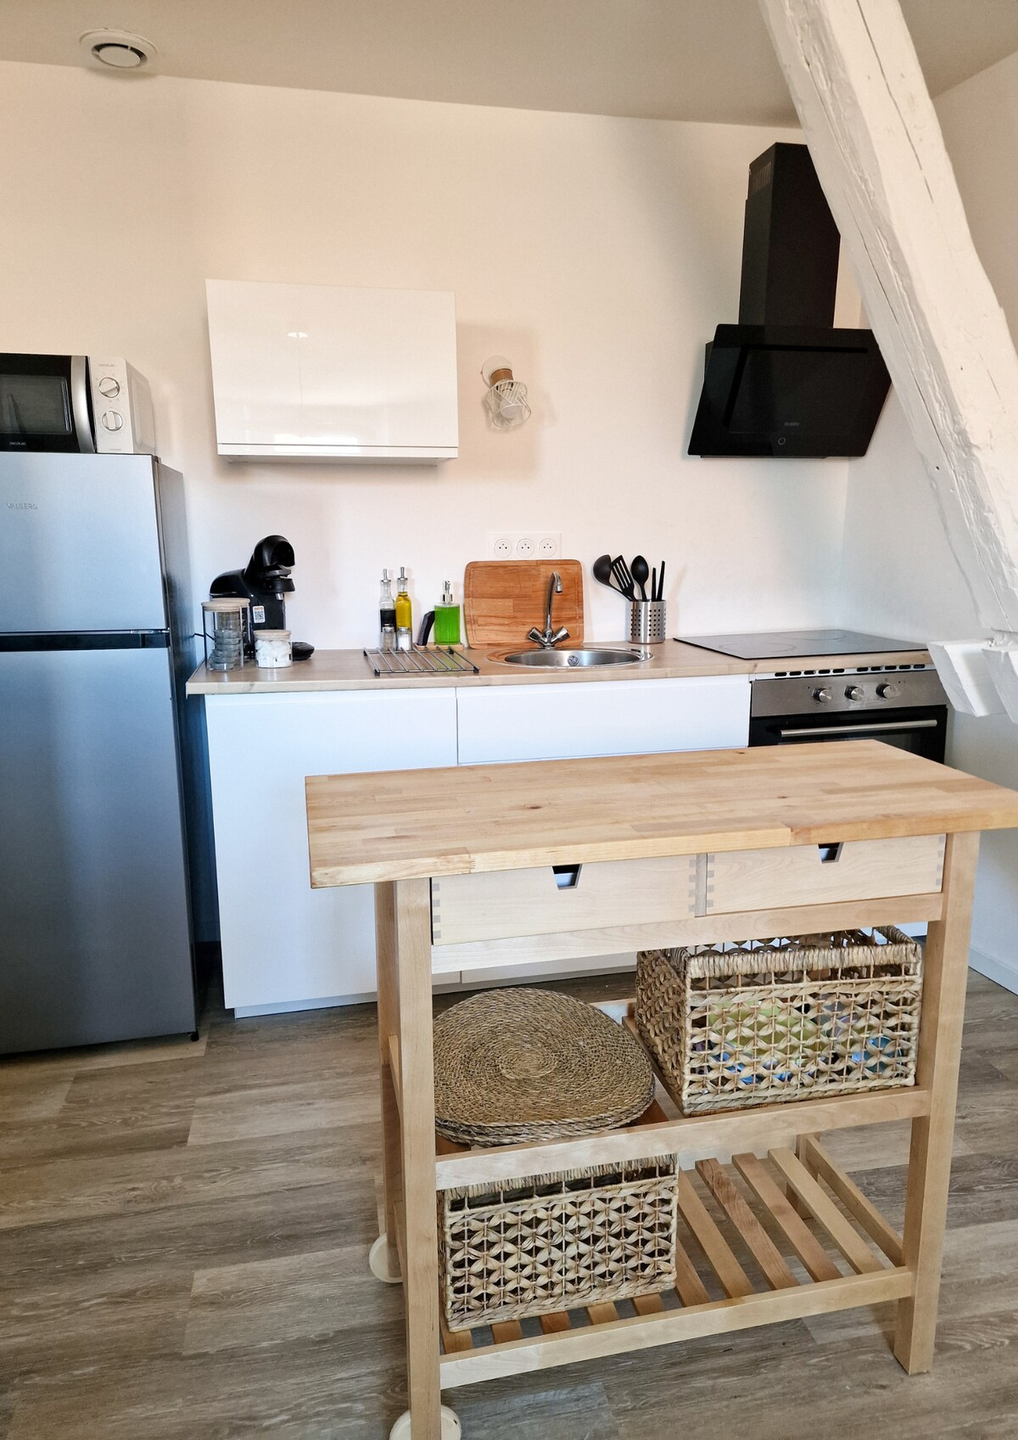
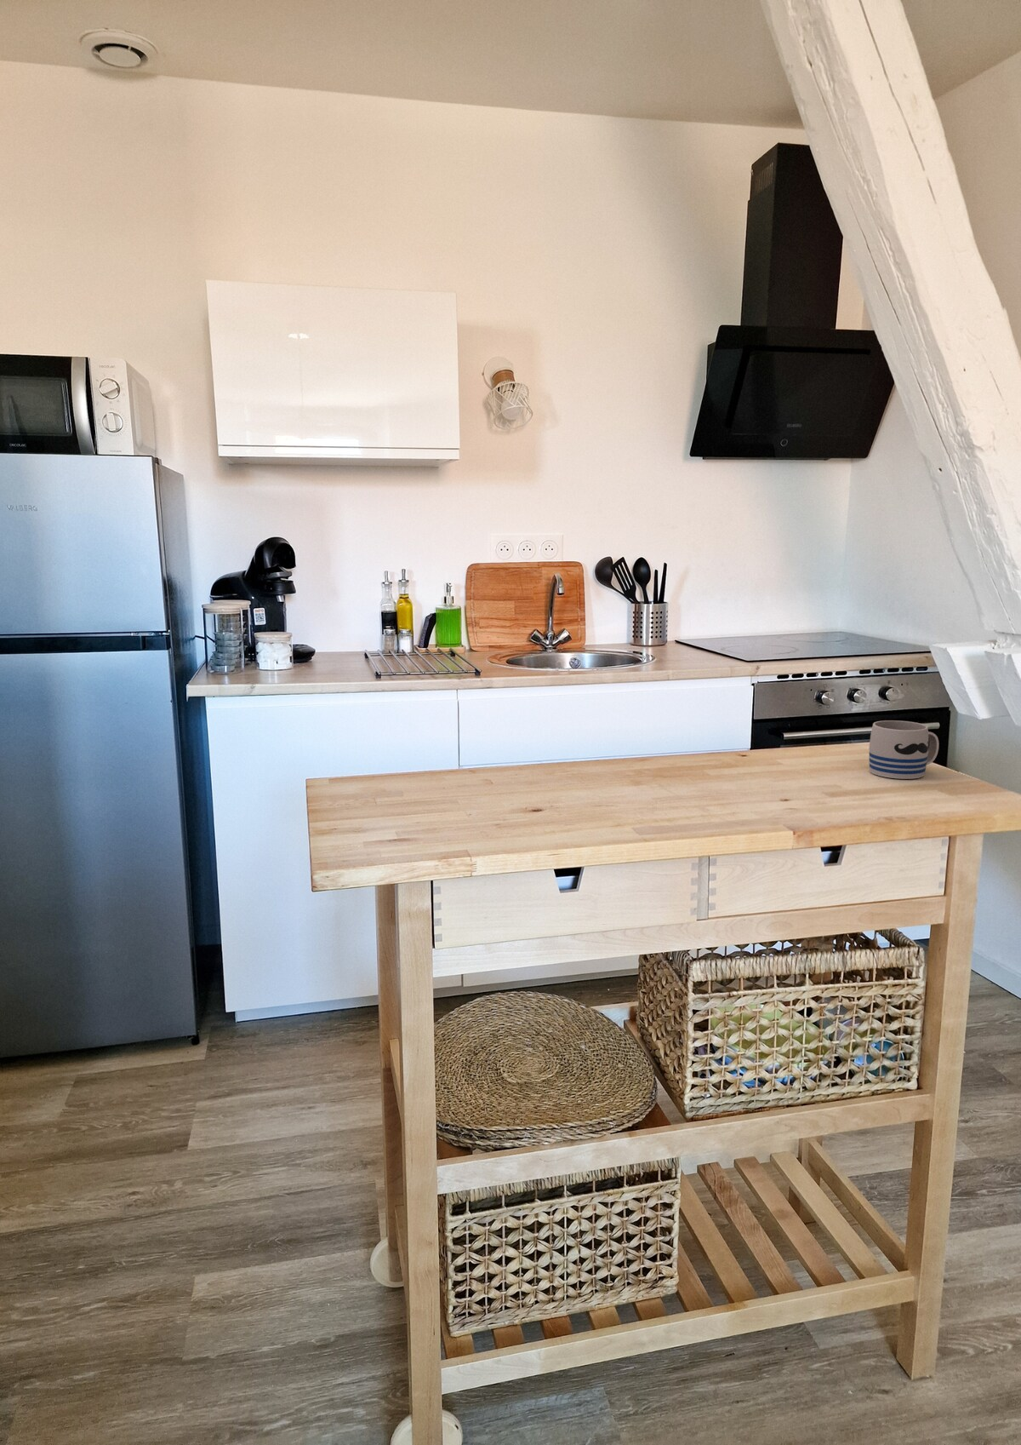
+ mug (905, 747)
